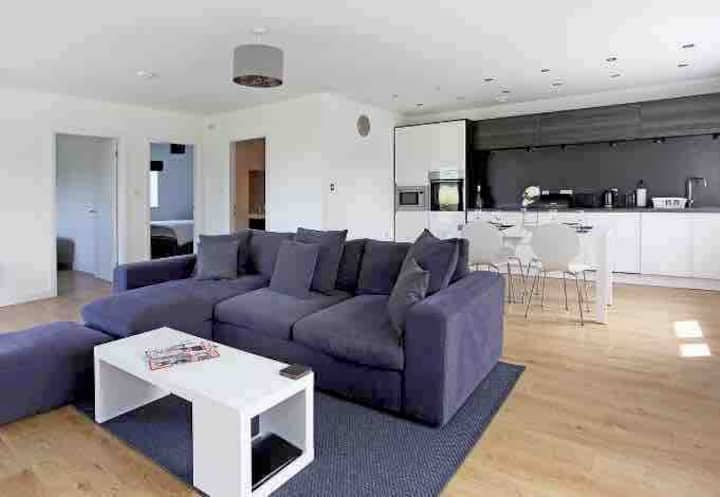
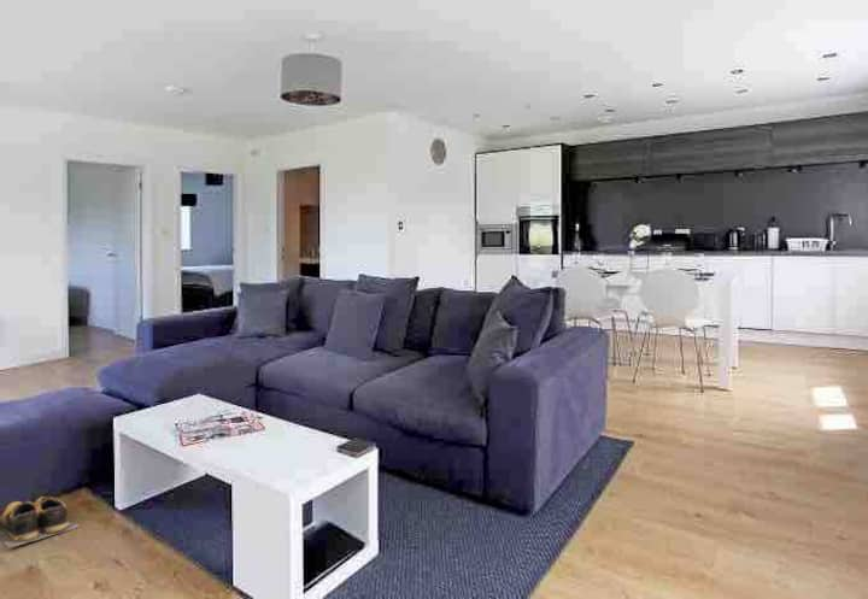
+ shoes (34, 511)
